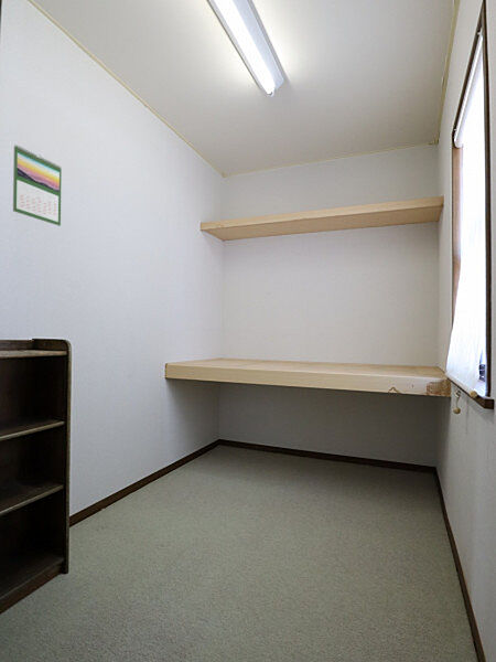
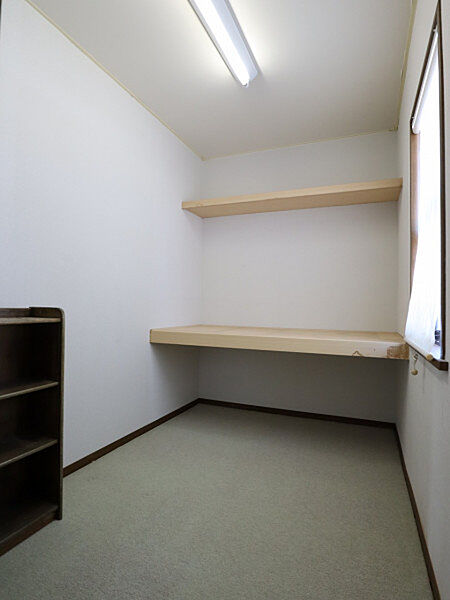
- calendar (39, 186)
